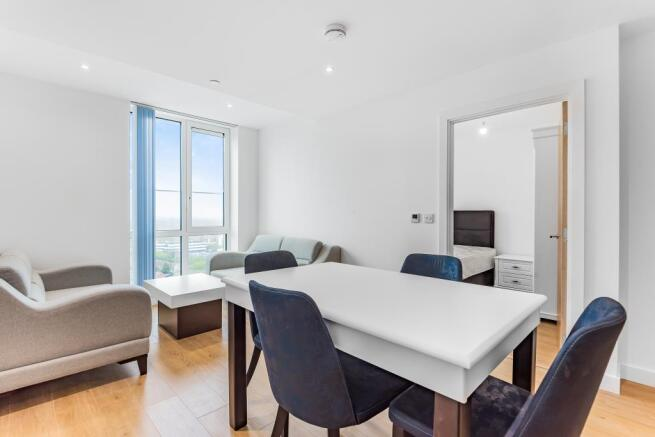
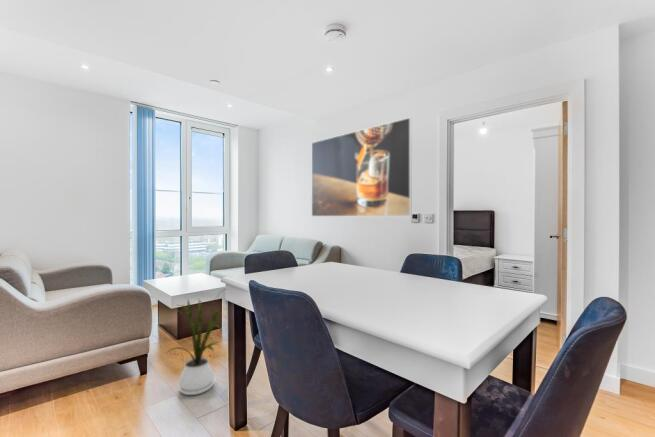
+ house plant (200, 337)
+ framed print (354, 174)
